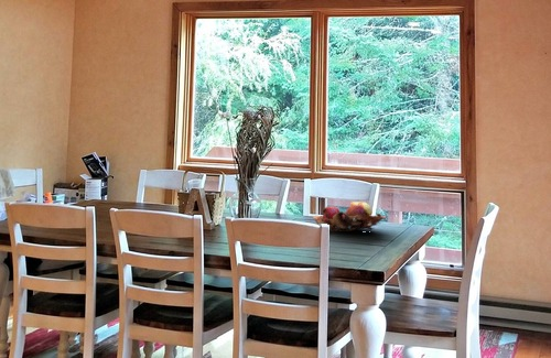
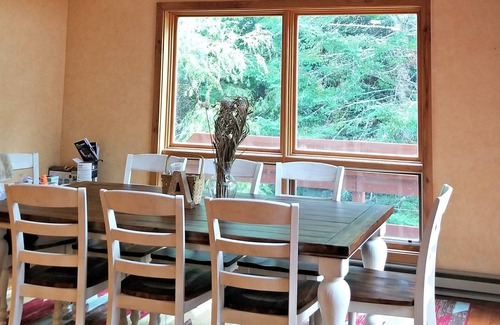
- fruit basket (350, 216)
